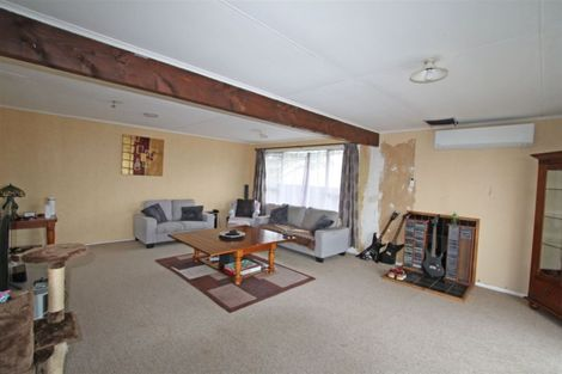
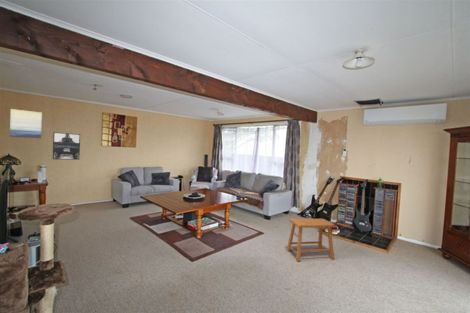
+ wall art (26, 124)
+ wall art (66, 146)
+ stool (310, 242)
